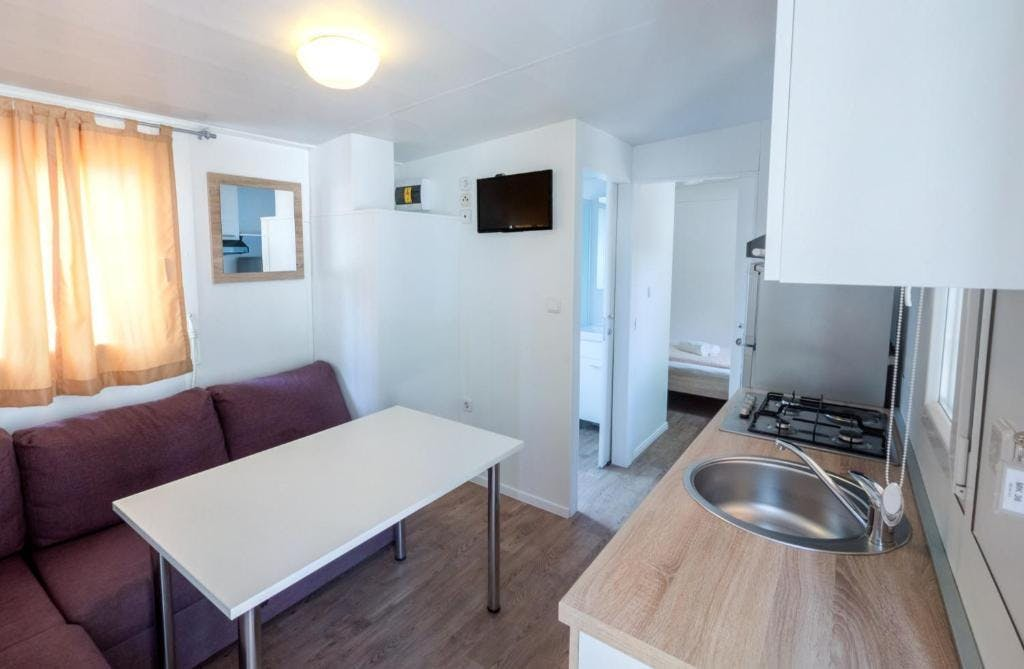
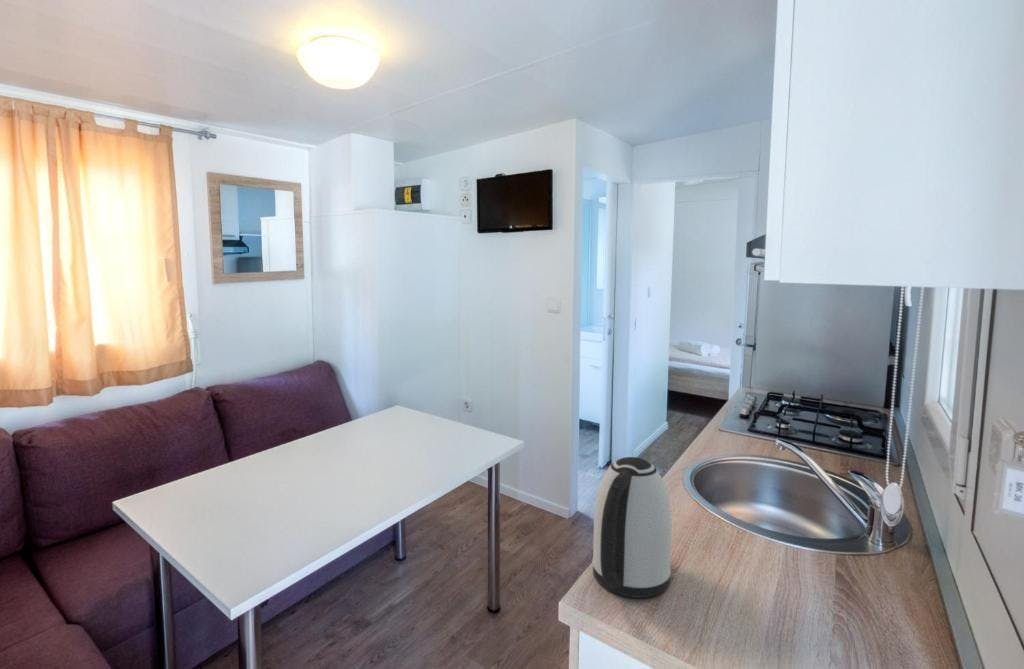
+ kettle (627, 523)
